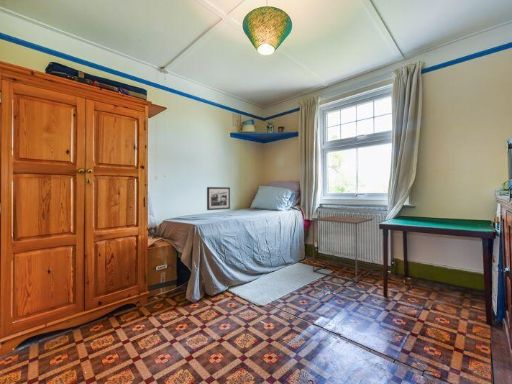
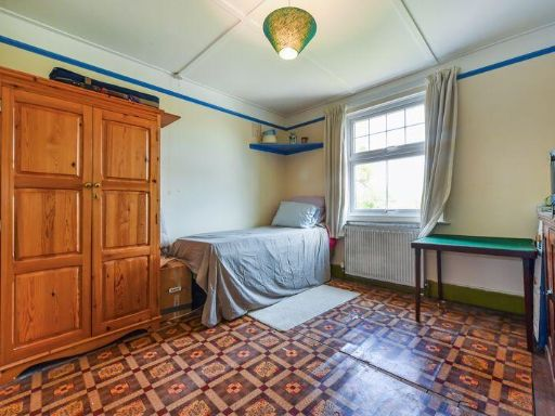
- picture frame (218, 198)
- side table (356, 245)
